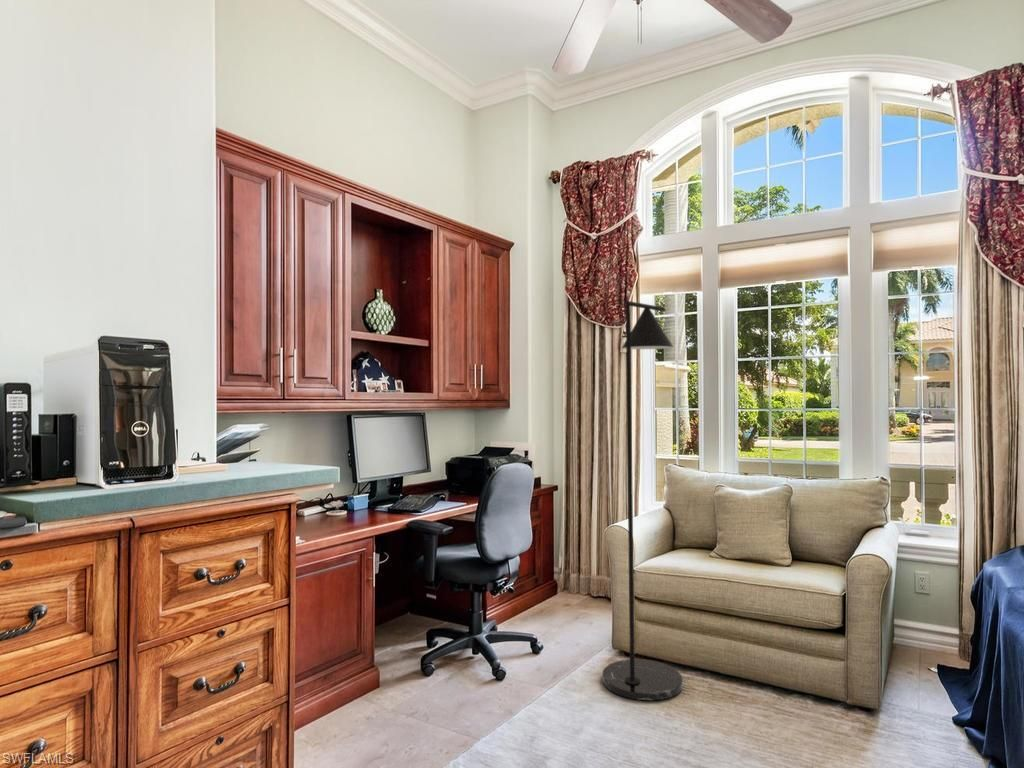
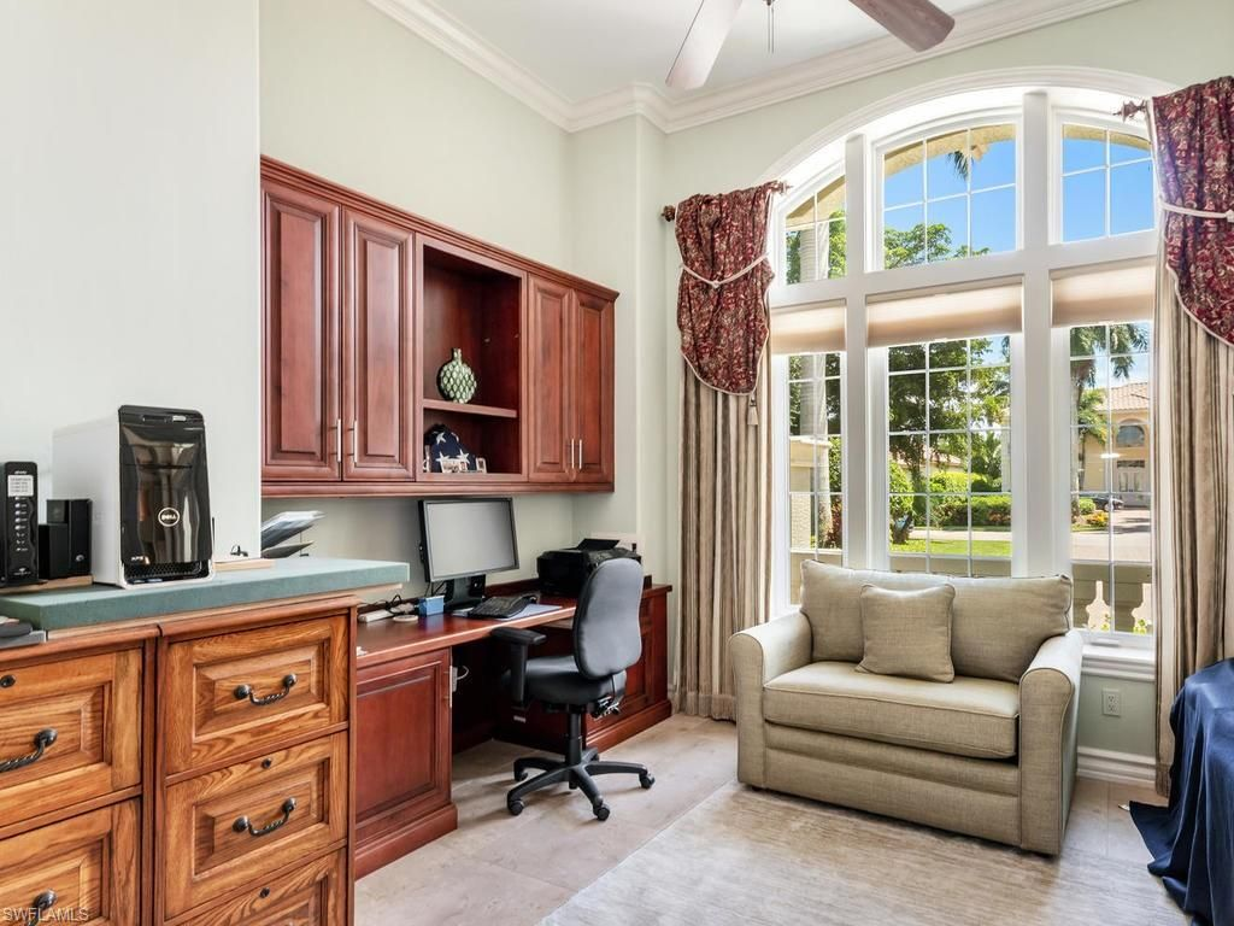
- floor lamp (632, 494)
